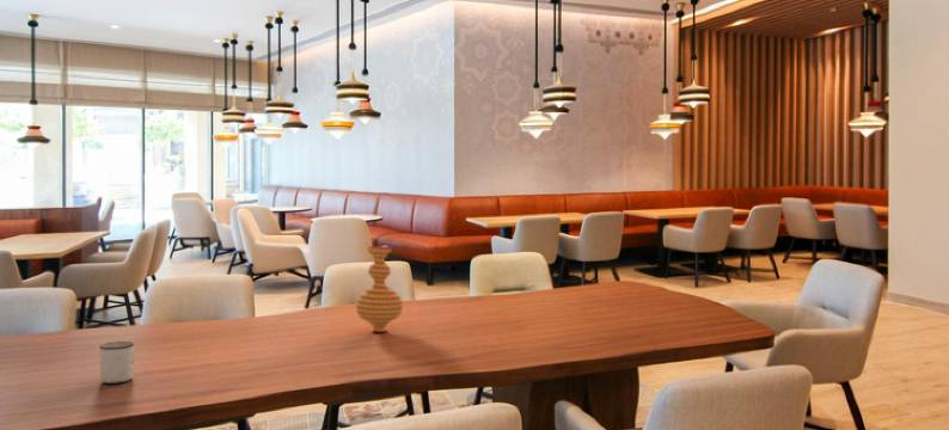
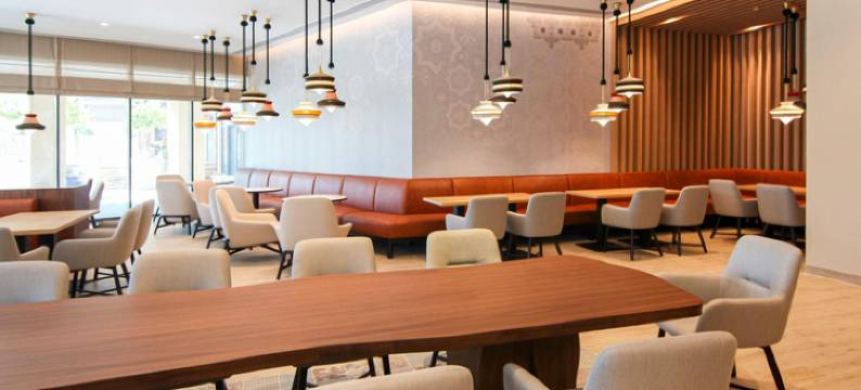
- vase (379, 288)
- mug (117, 361)
